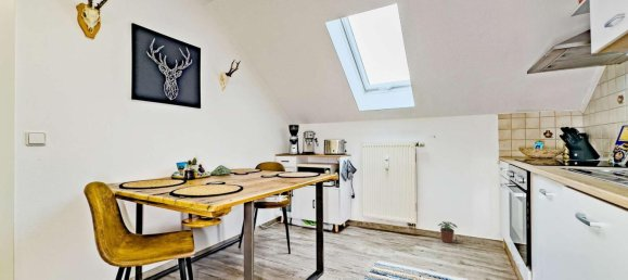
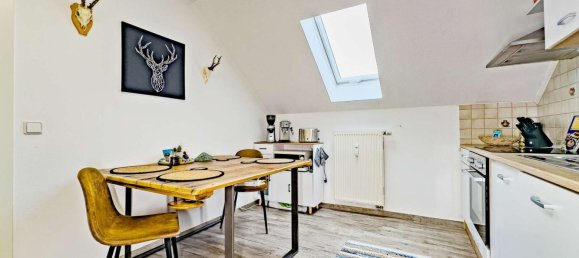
- potted plant (447, 232)
